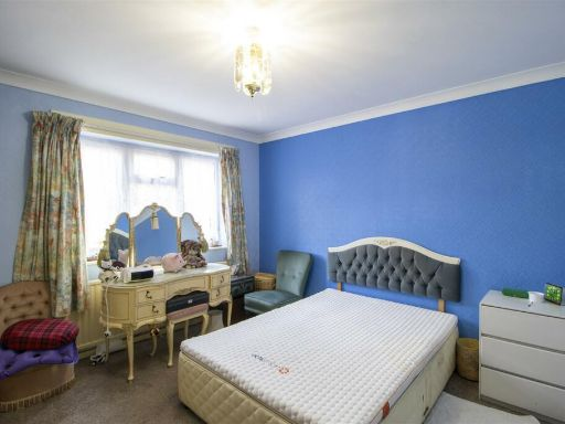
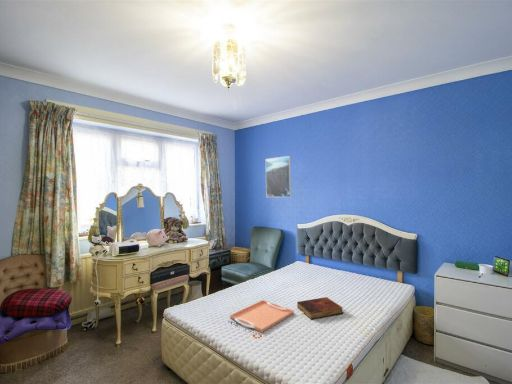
+ serving tray (262, 314)
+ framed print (278, 177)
+ book (319, 307)
